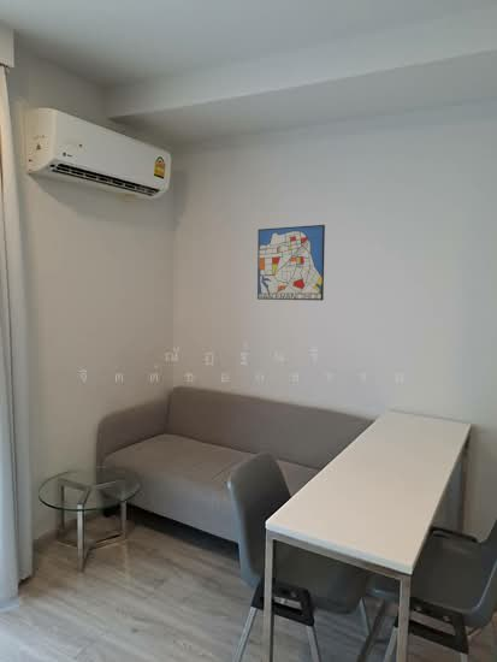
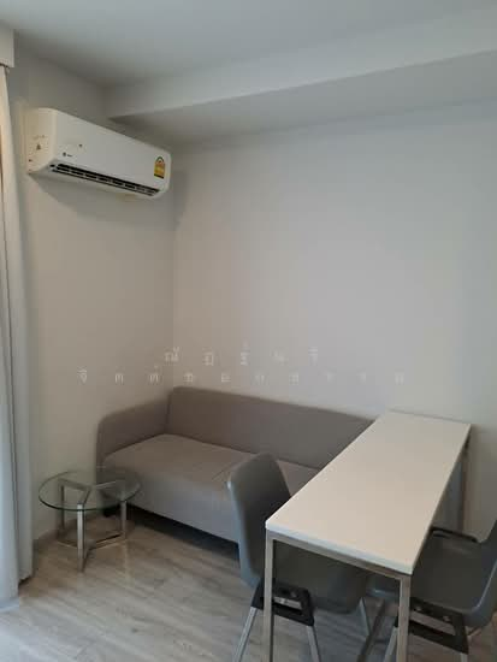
- wall art (289, 264)
